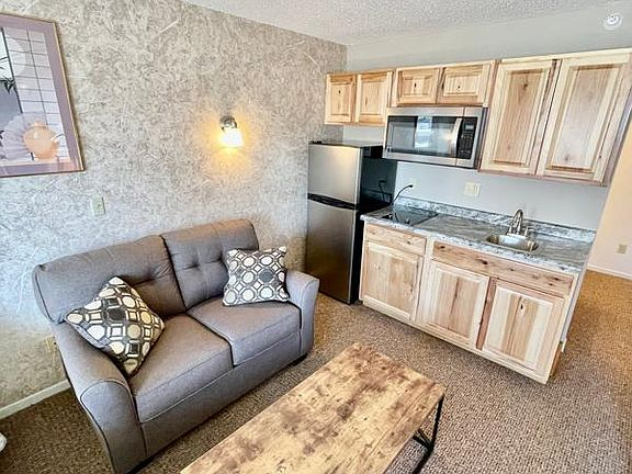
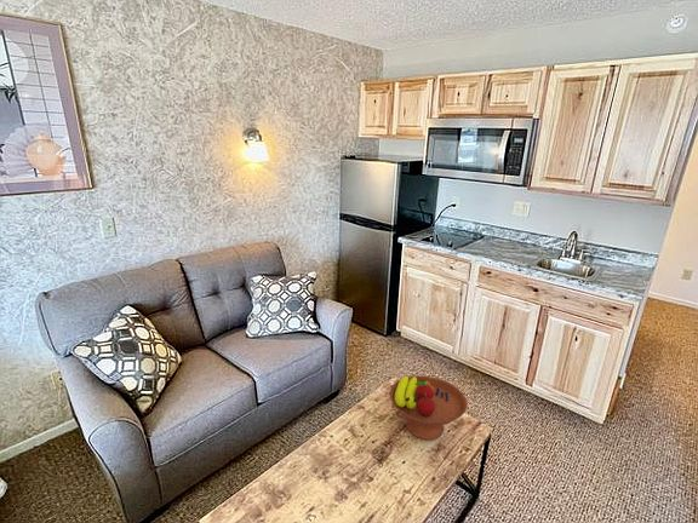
+ fruit bowl (427, 406)
